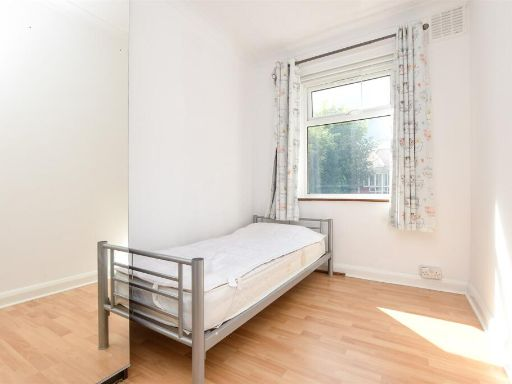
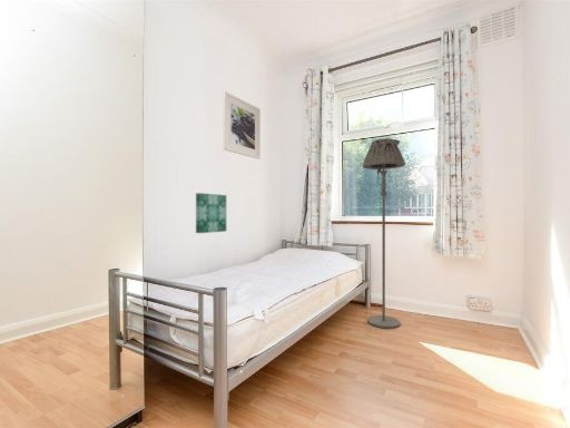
+ floor lamp (383, 231)
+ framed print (243, 127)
+ wall art (212, 213)
